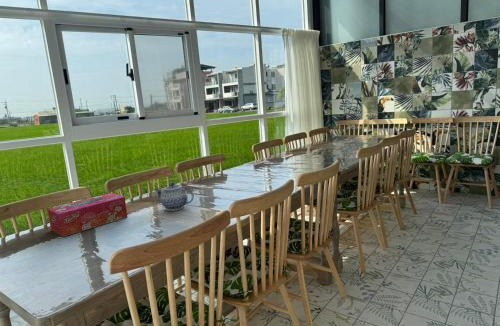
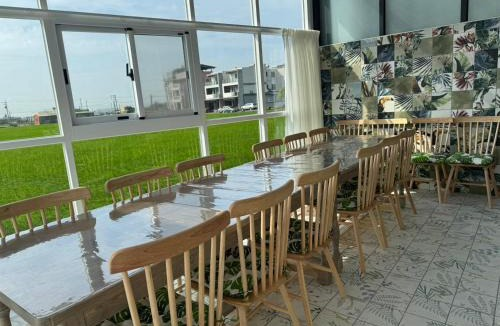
- tissue box (88, 212)
- teapot (173, 195)
